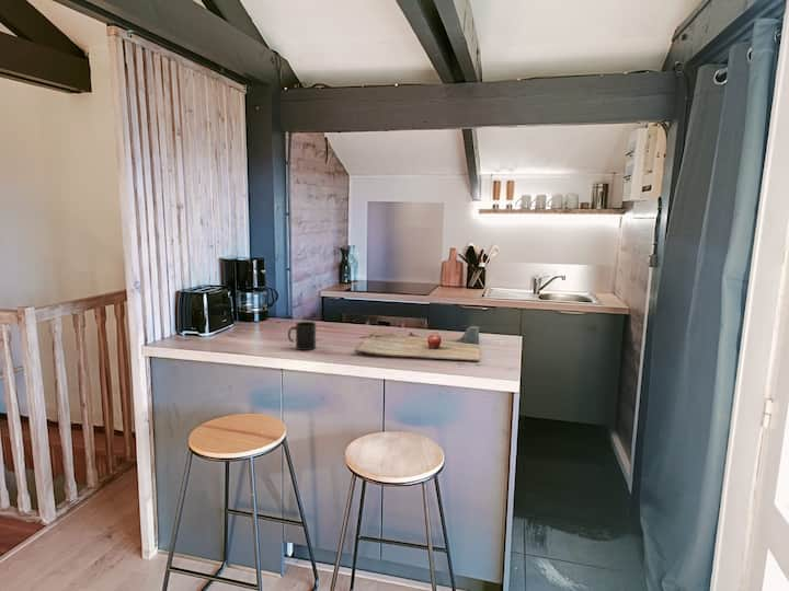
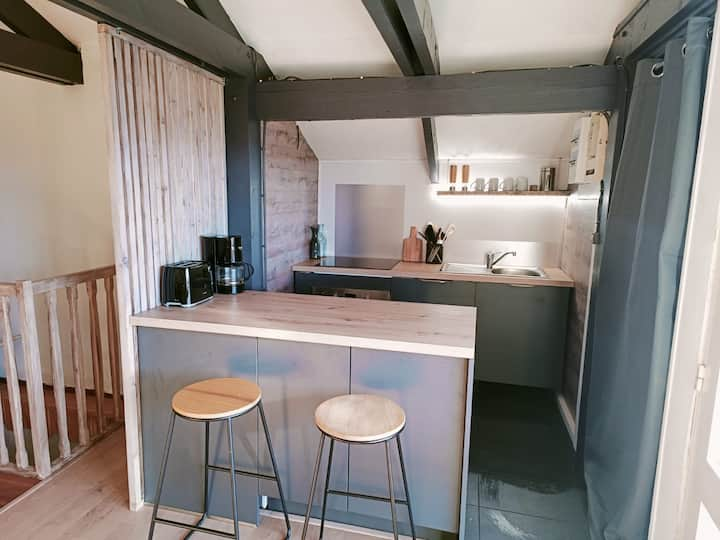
- cutting board (420, 338)
- mug (301, 335)
